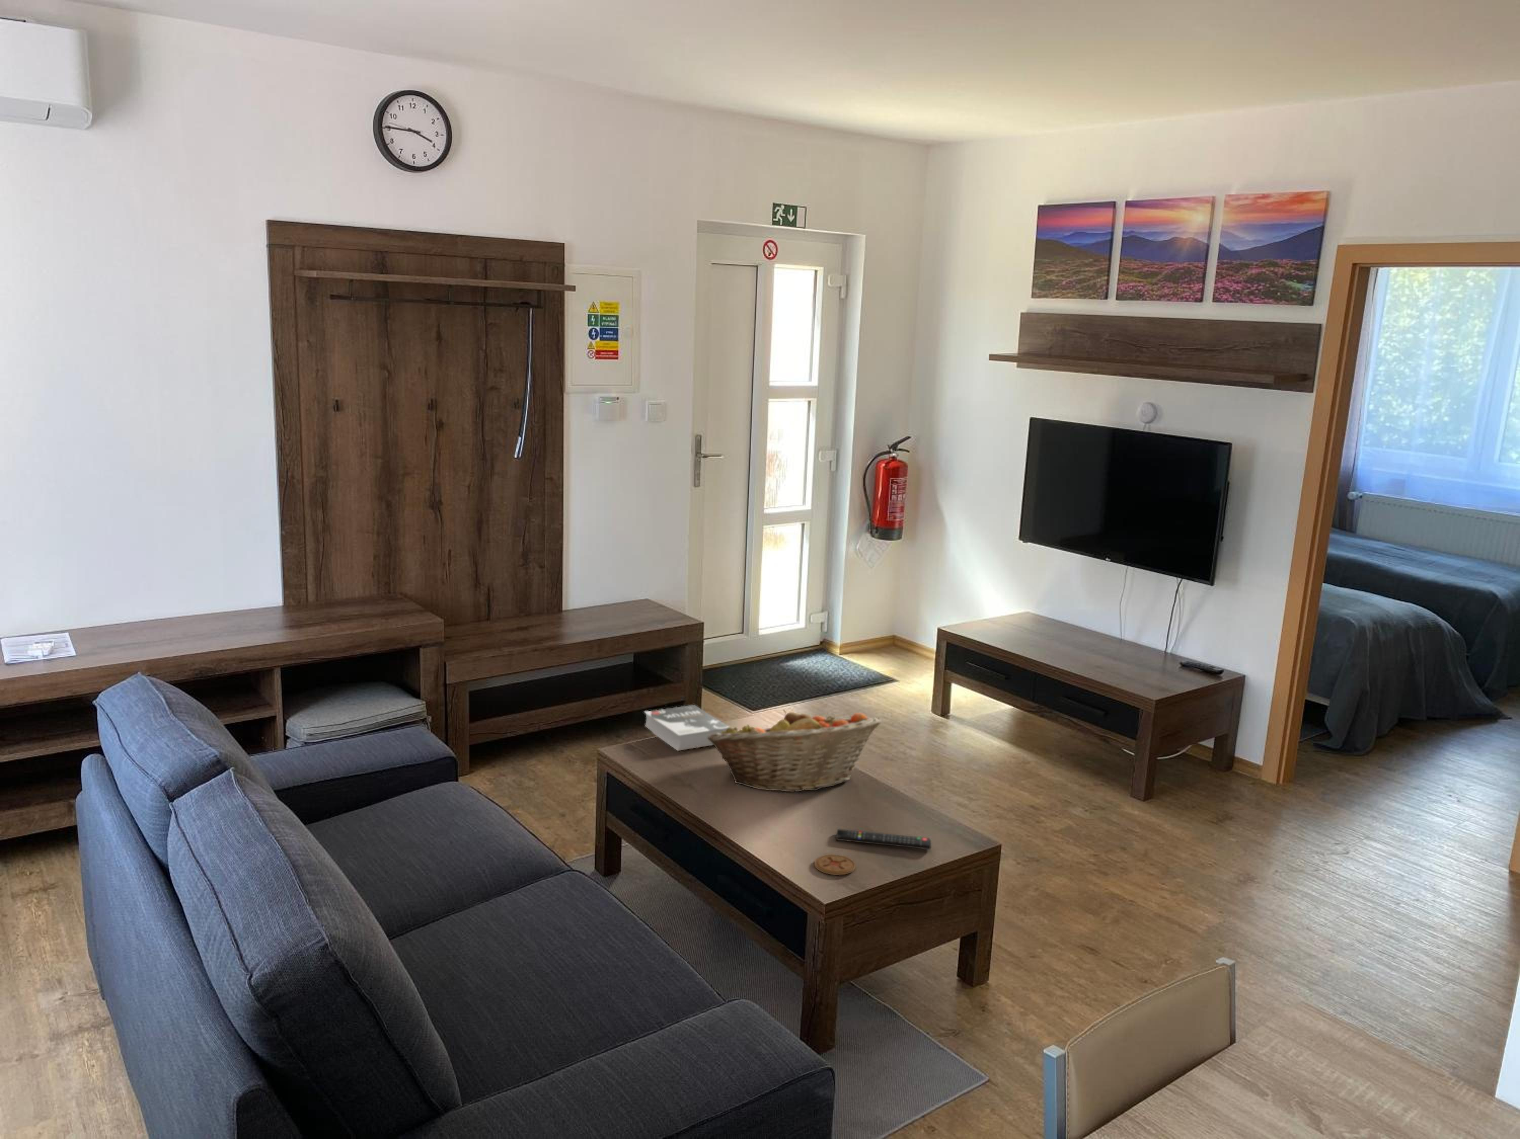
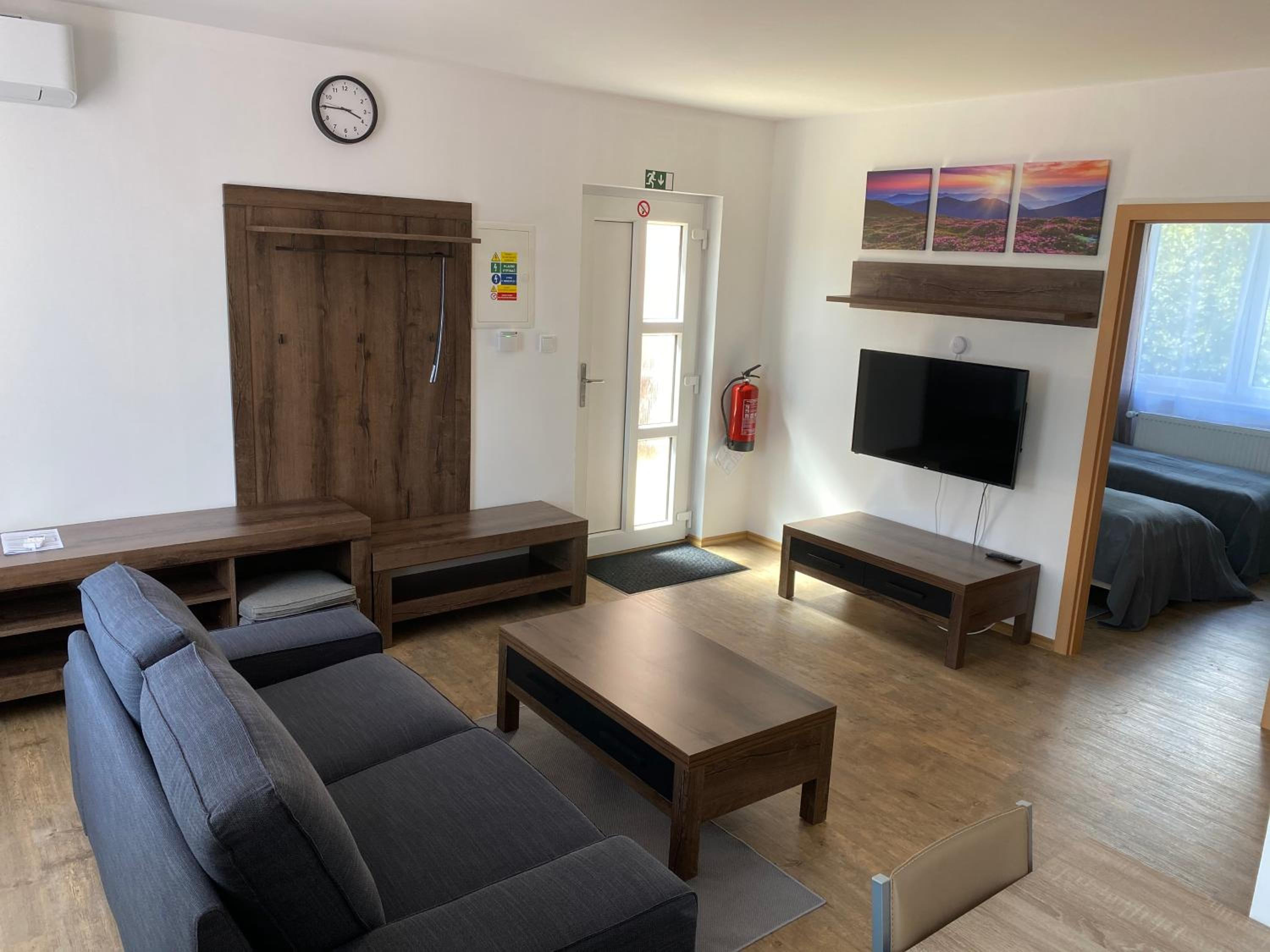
- coaster (834, 865)
- remote control (883, 840)
- fruit basket (795, 742)
- book (687, 726)
